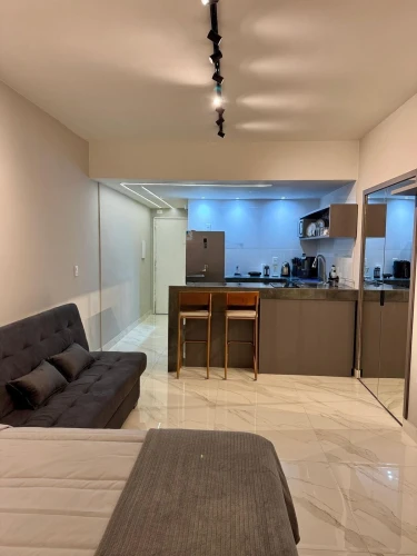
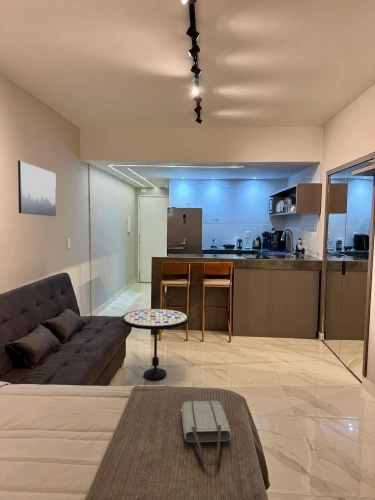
+ tote bag (206, 429)
+ side table (155, 345)
+ wall art (38, 191)
